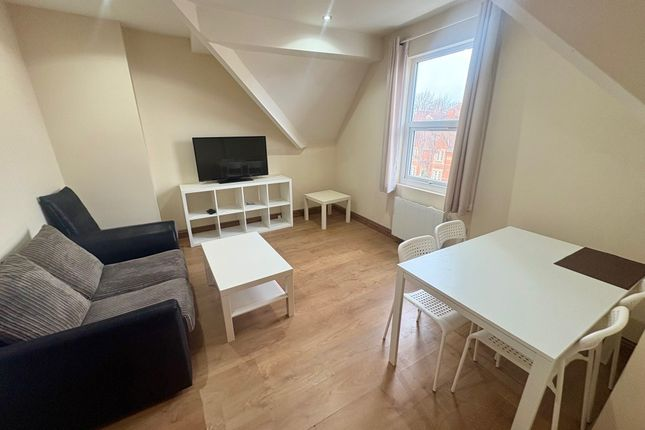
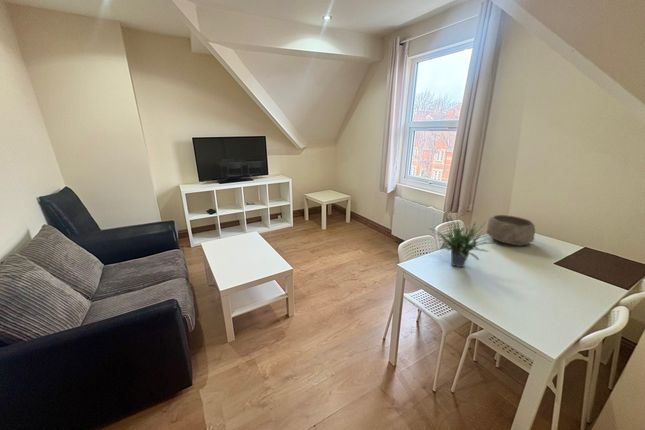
+ bowl (509, 230)
+ potted plant (459, 237)
